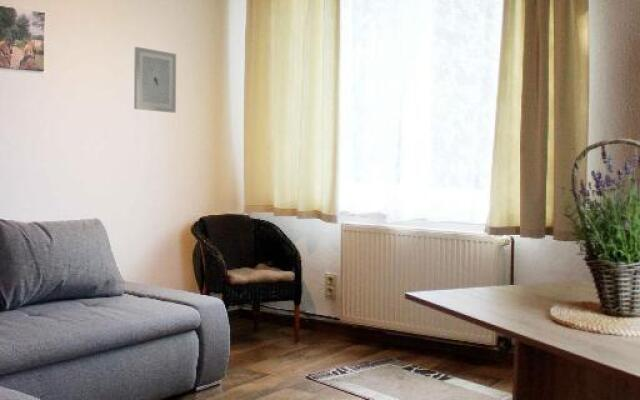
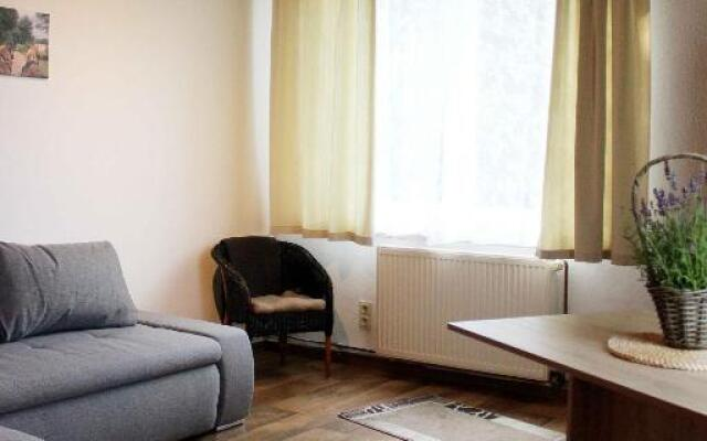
- wall art (155, 80)
